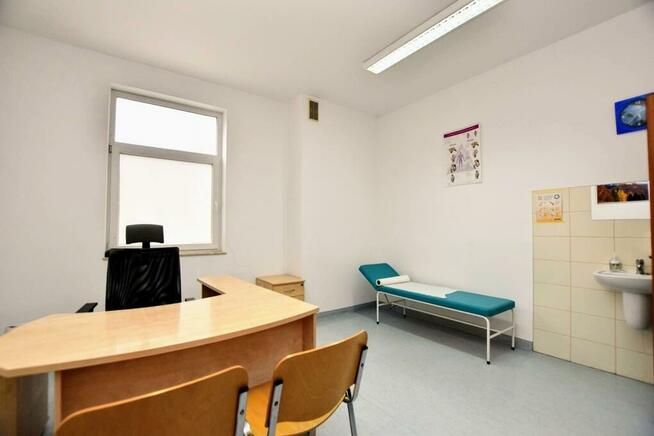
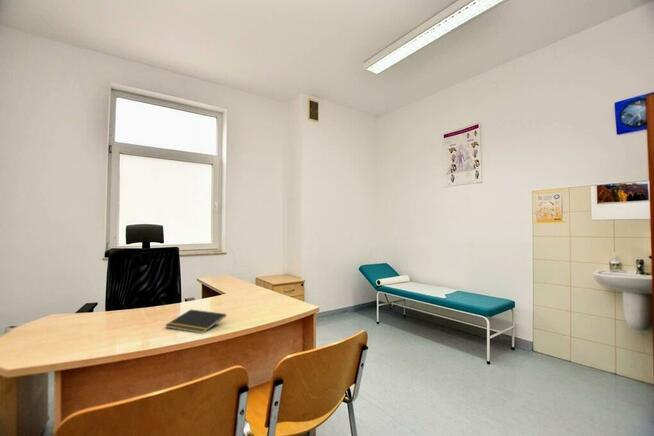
+ notepad (196, 320)
